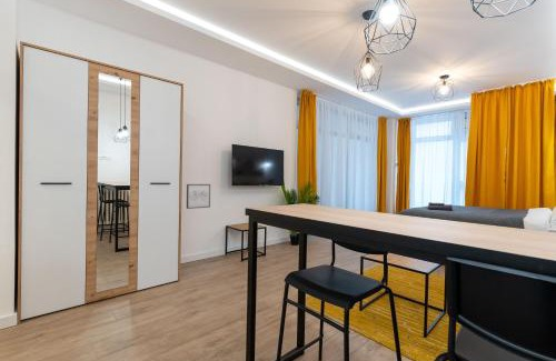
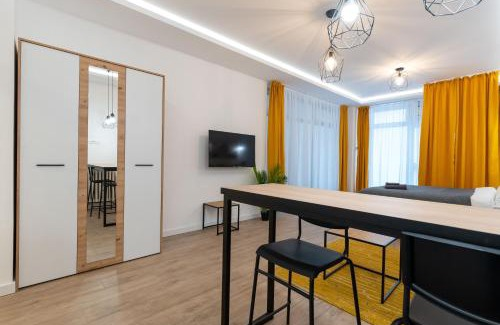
- wall art (198, 195)
